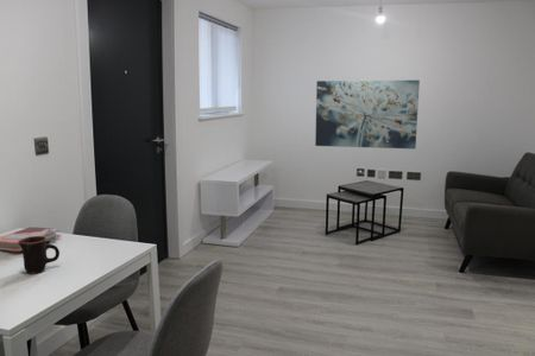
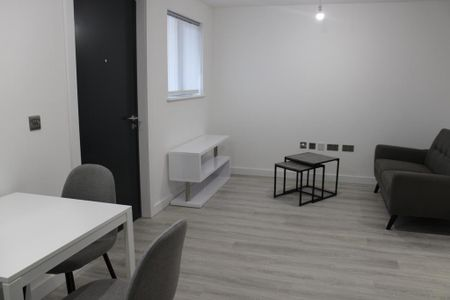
- mug (39, 254)
- wall art (365, 114)
- phonebook (26, 236)
